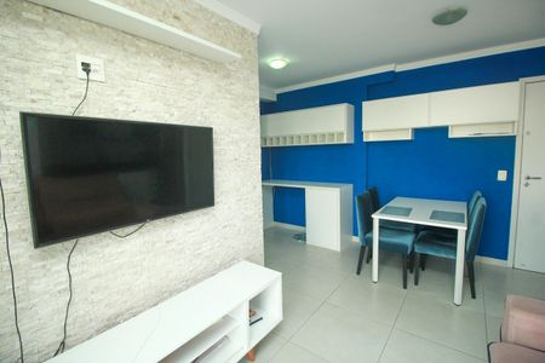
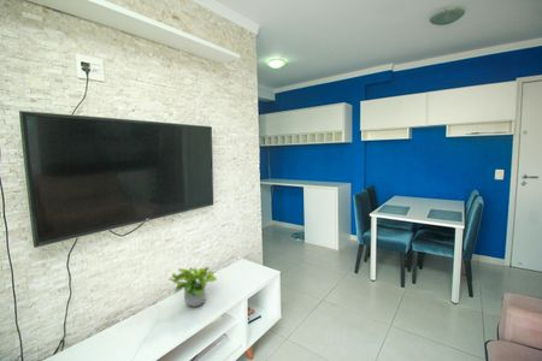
+ potted plant (192, 285)
